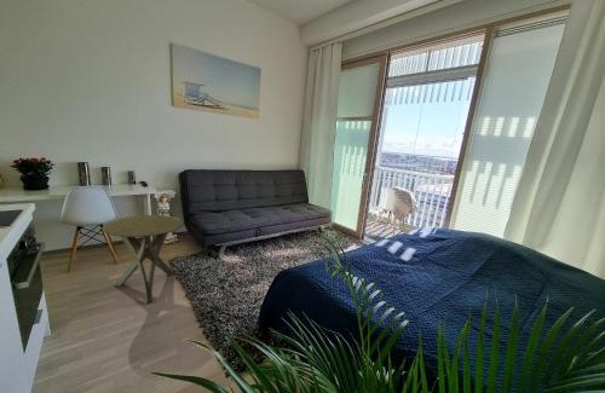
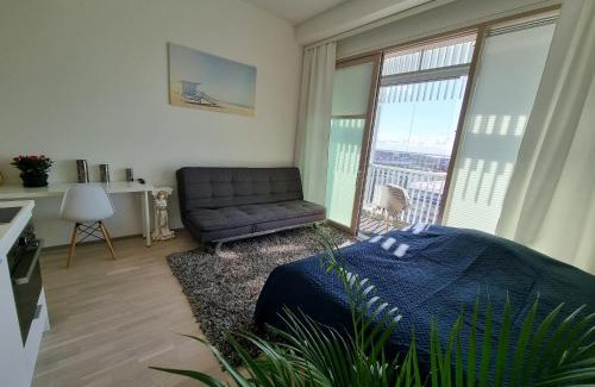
- side table (146, 255)
